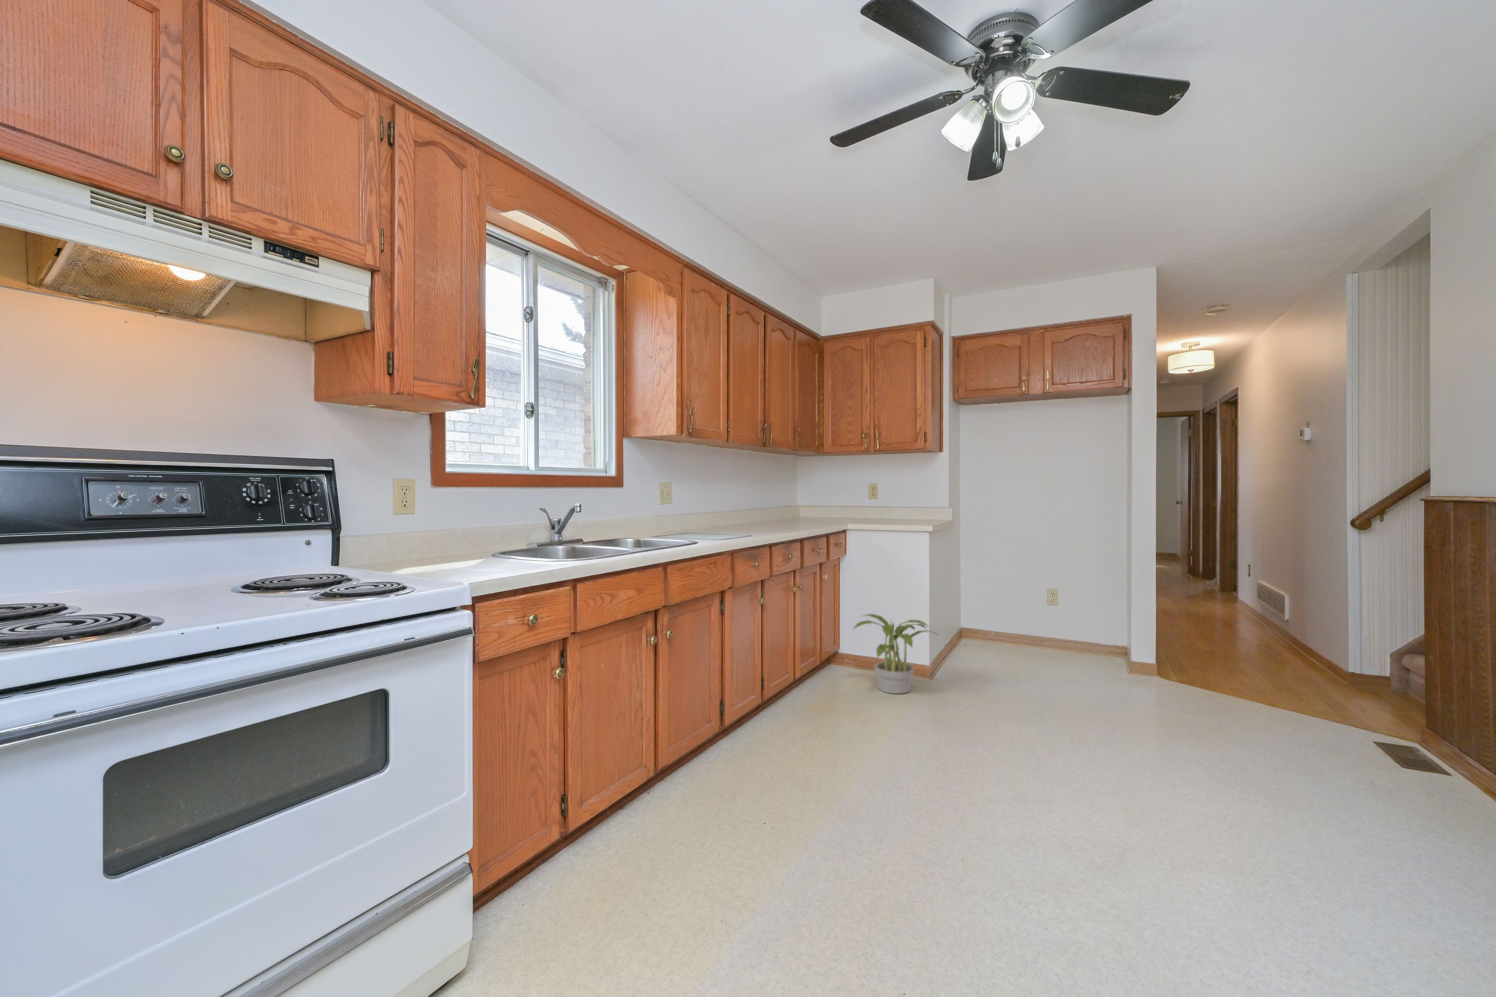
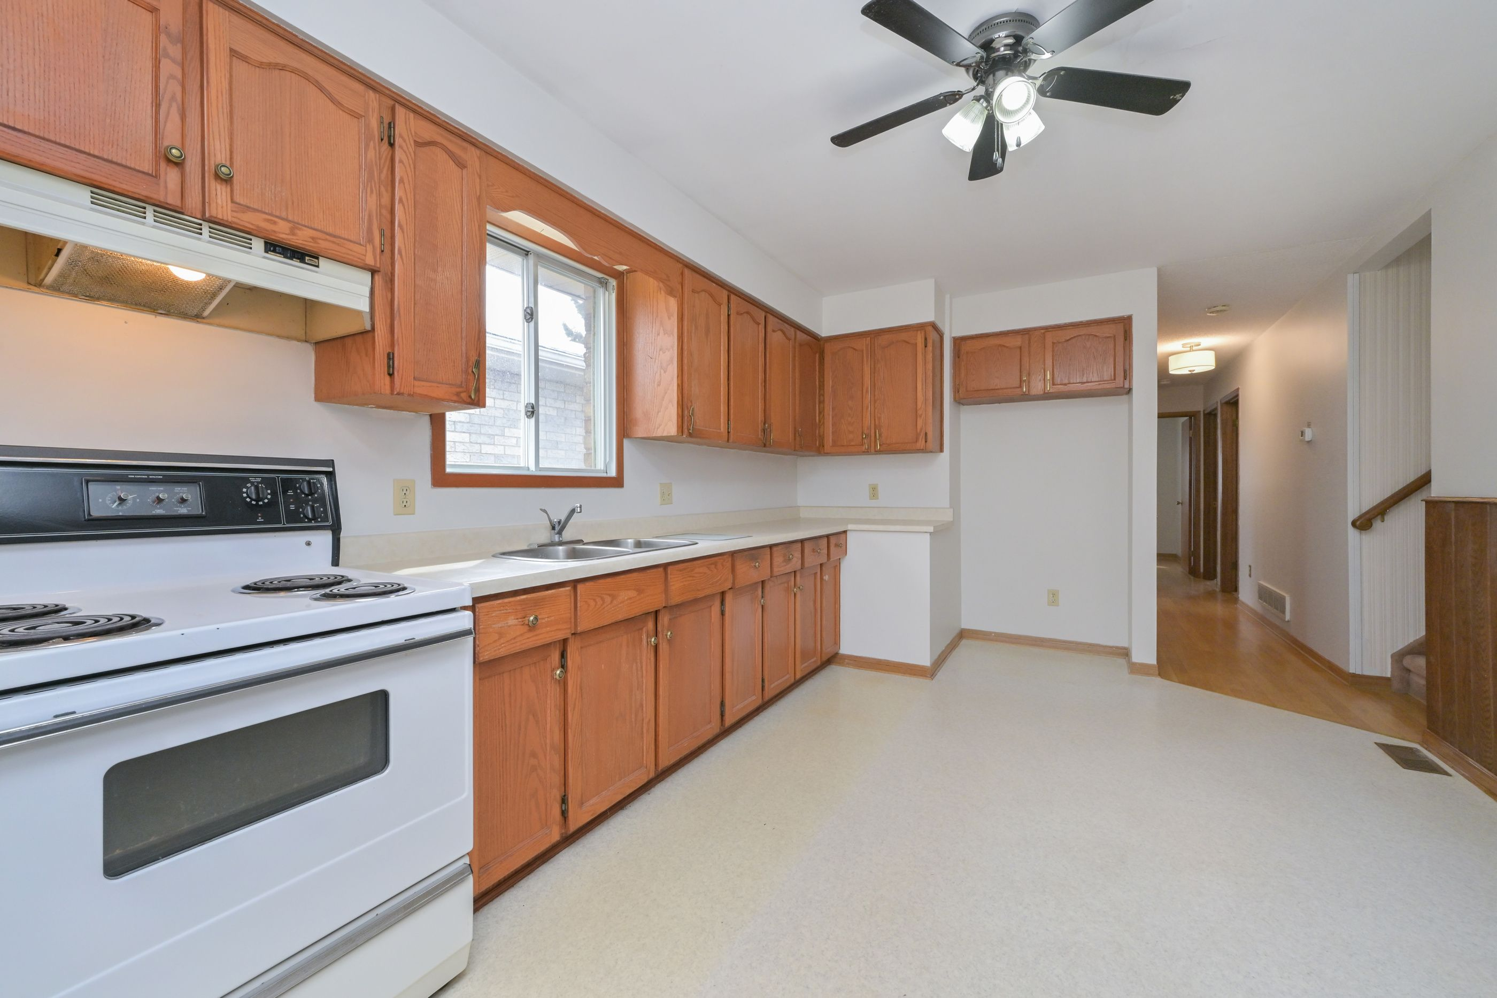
- potted plant (895, 653)
